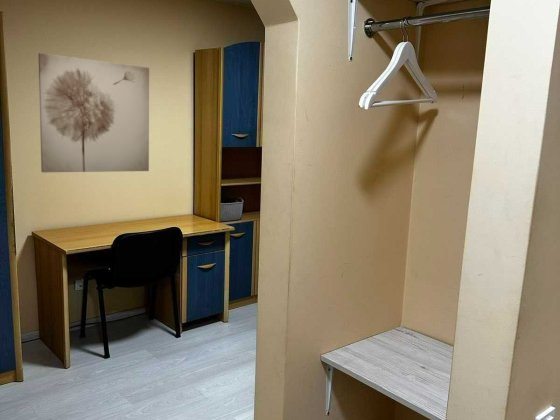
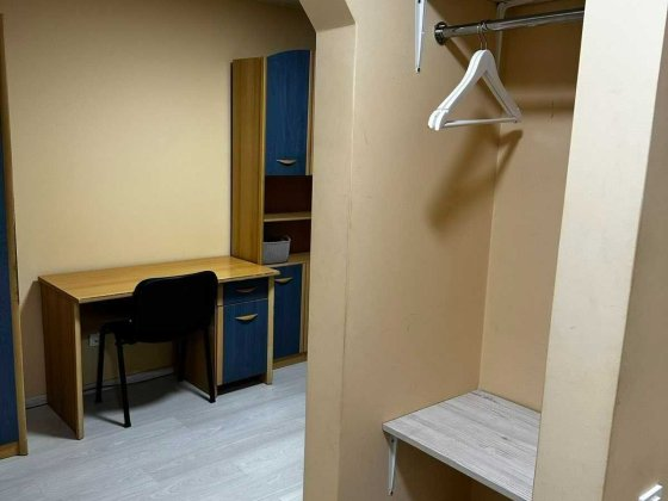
- wall art (98, 117)
